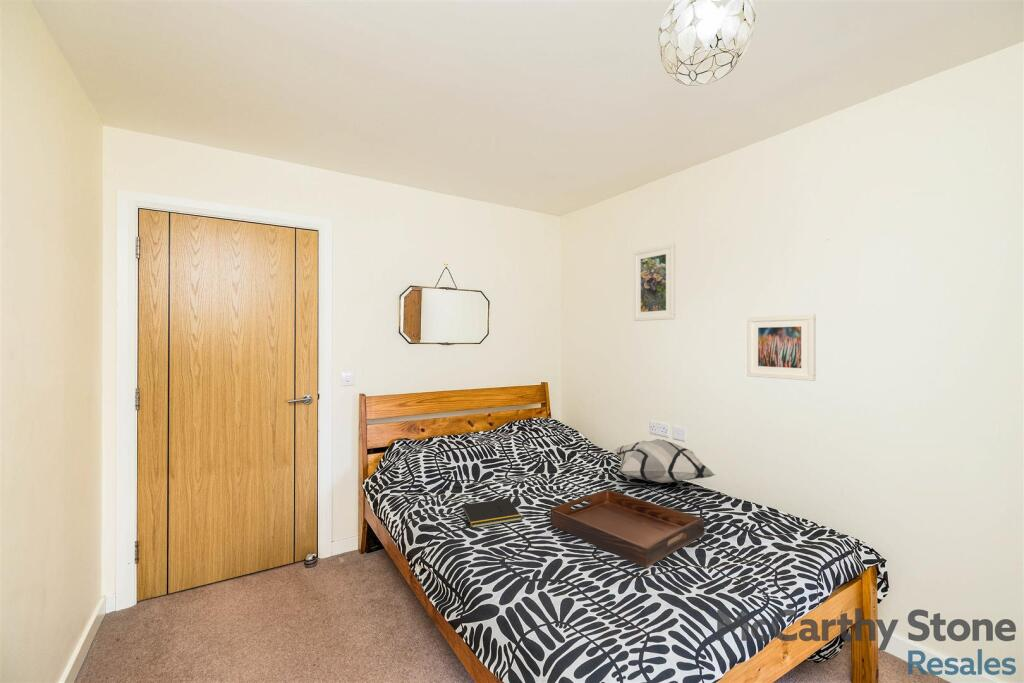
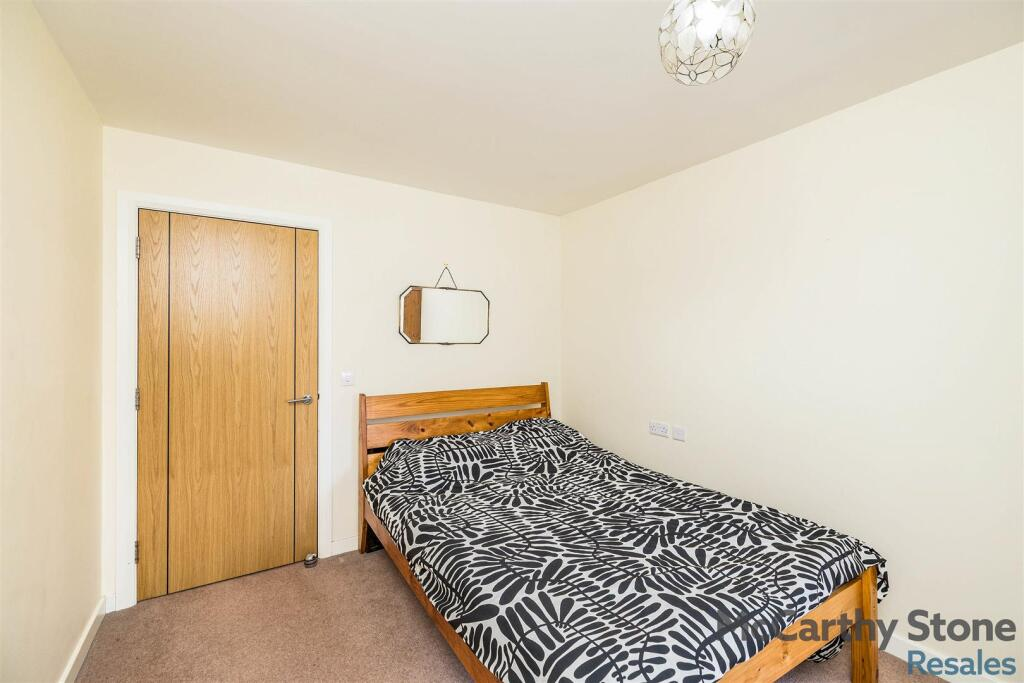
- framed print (779, 347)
- decorative pillow (659, 461)
- serving tray (623, 521)
- notepad (491, 512)
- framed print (653, 284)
